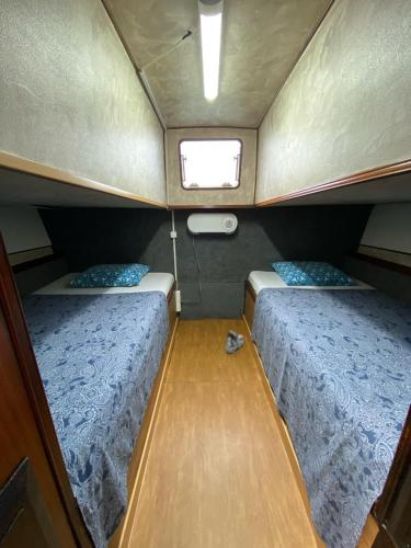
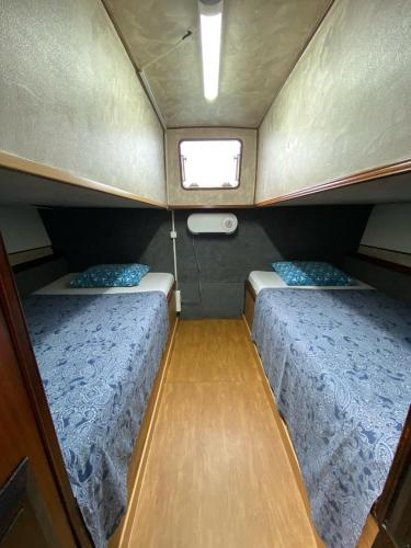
- sneaker (235, 336)
